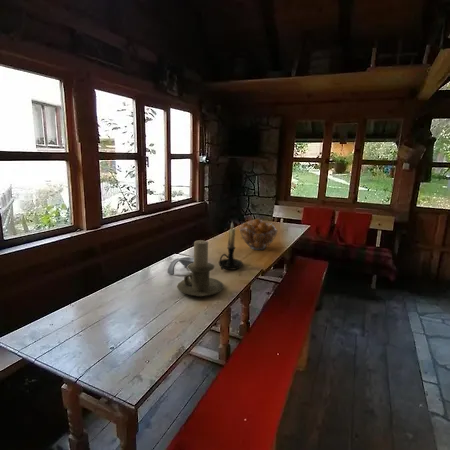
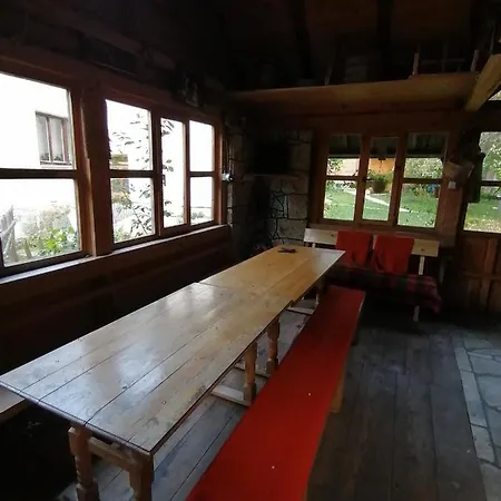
- candle holder (229, 245)
- fruit basket (258, 234)
- spoon rest (183, 262)
- candle holder (200, 265)
